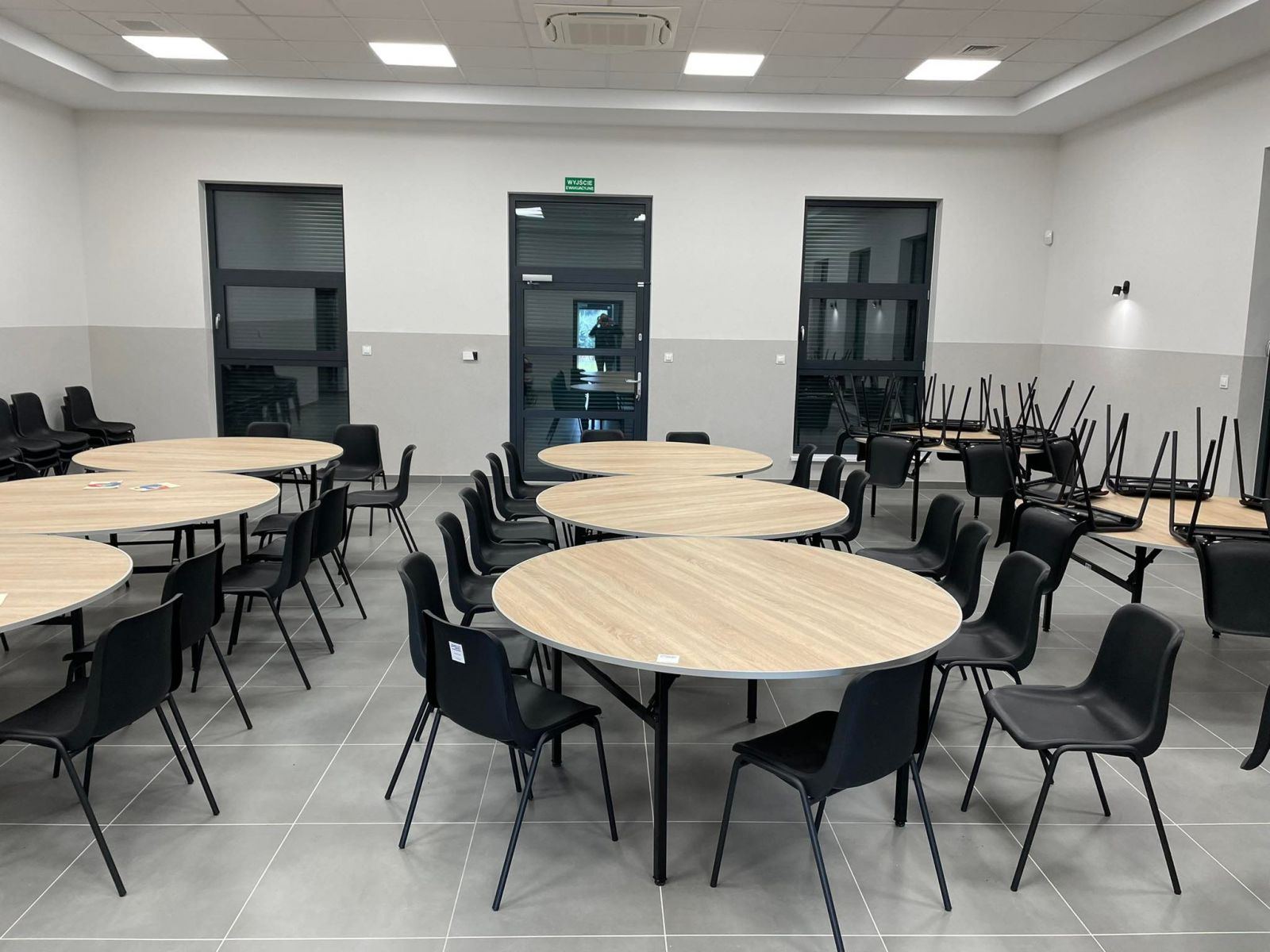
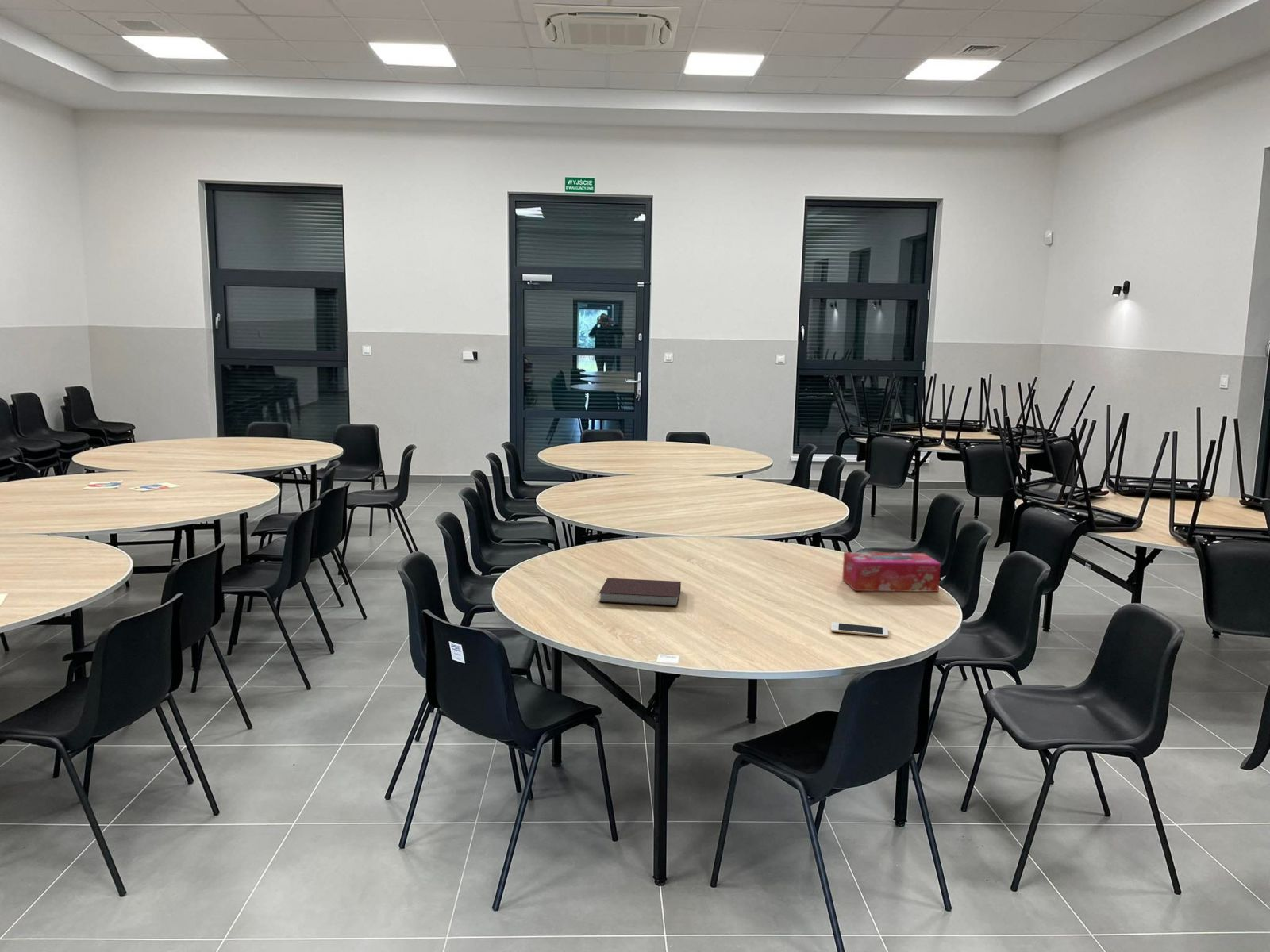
+ notebook (641, 591)
+ tissue box (890, 571)
+ cell phone (859, 629)
